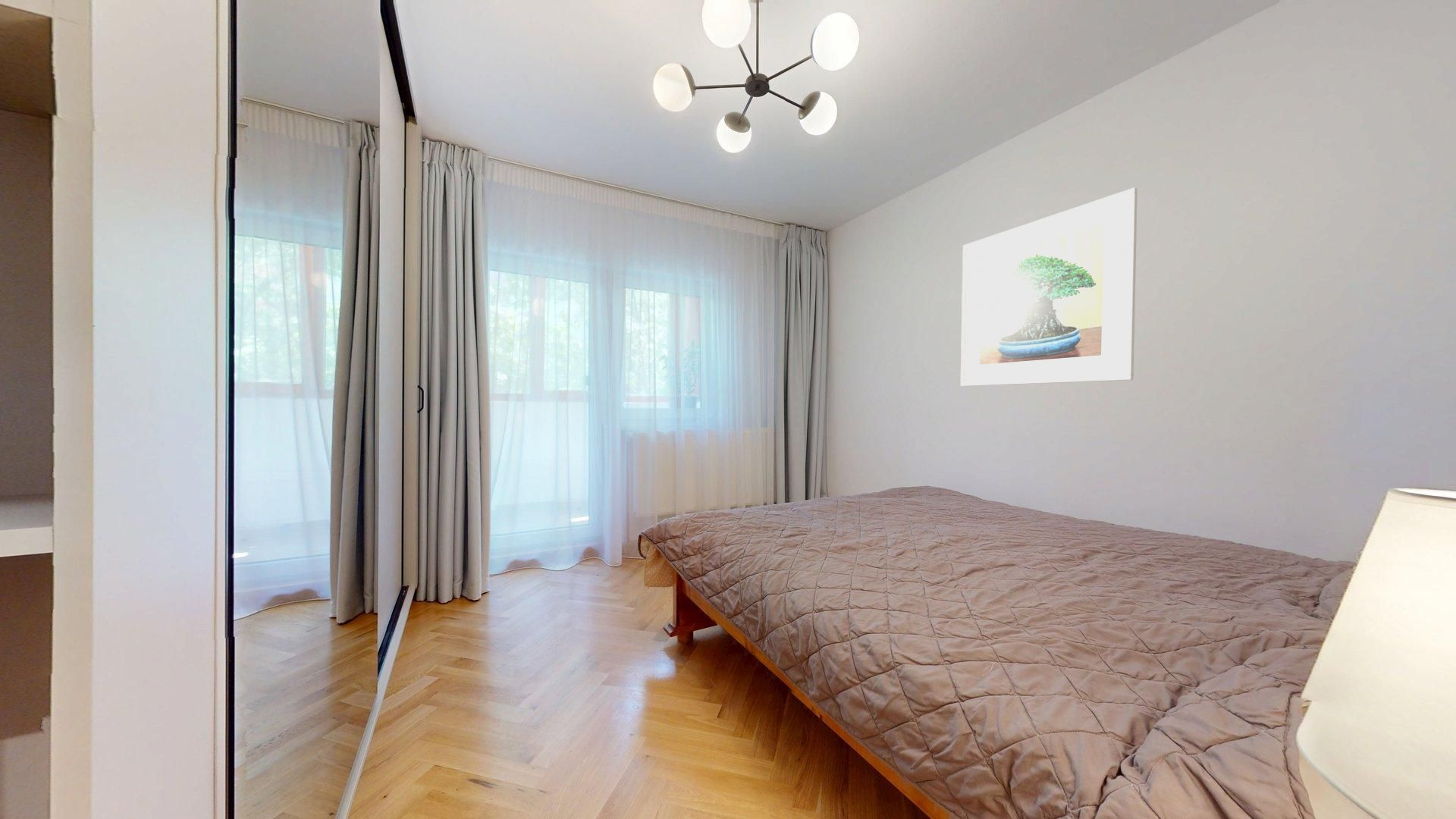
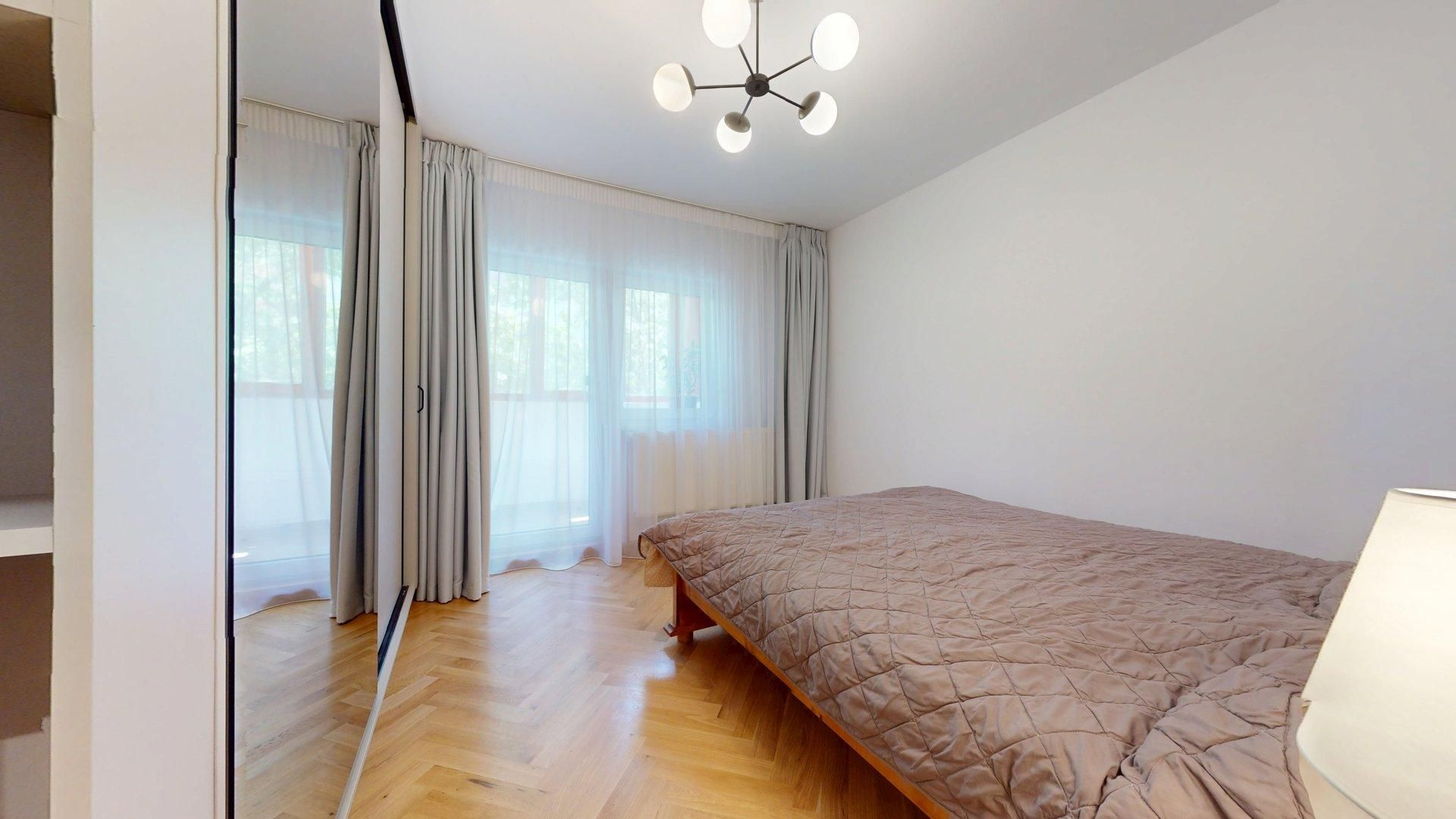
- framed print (1035, 302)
